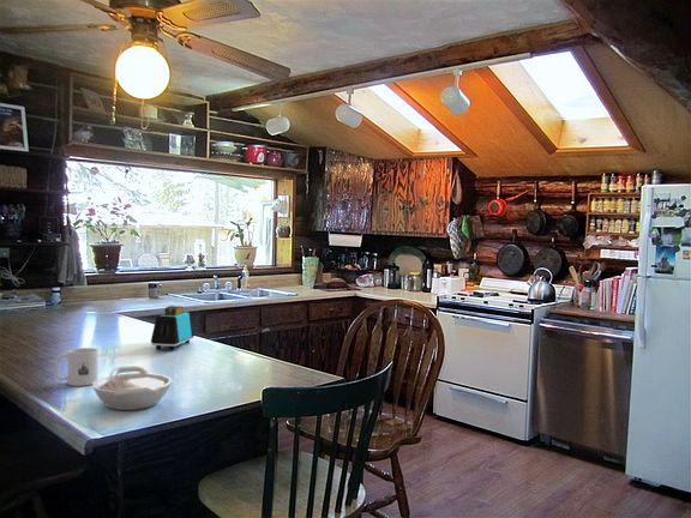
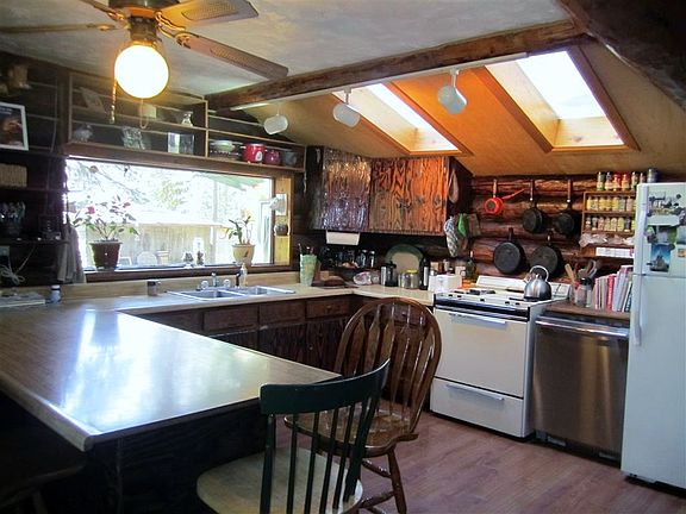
- bowl (132, 389)
- toaster (173, 326)
- mug (76, 366)
